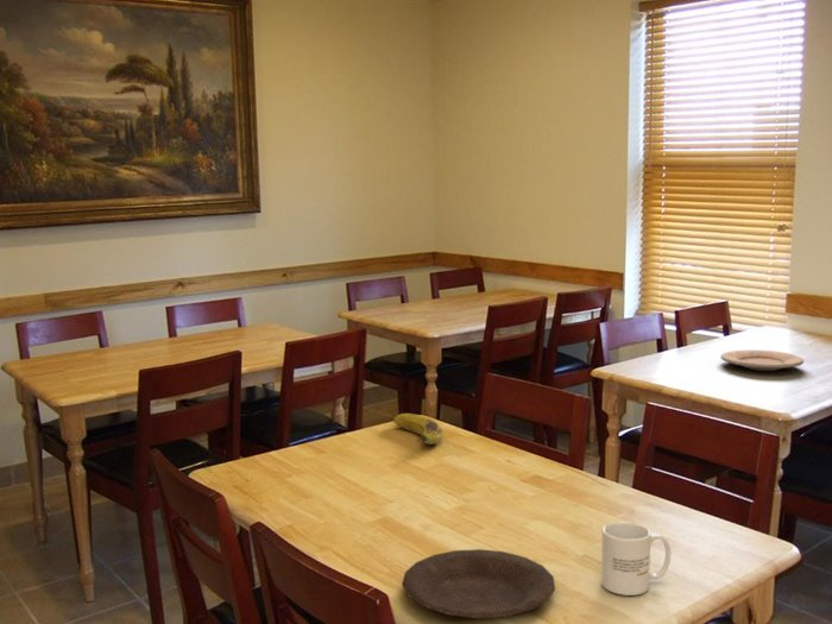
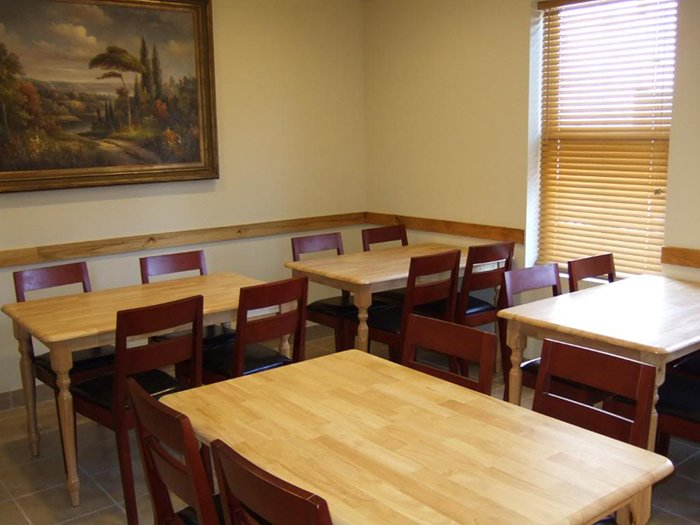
- mug (632, 555)
- plate (761, 361)
- fruit (411, 428)
- plate (478, 586)
